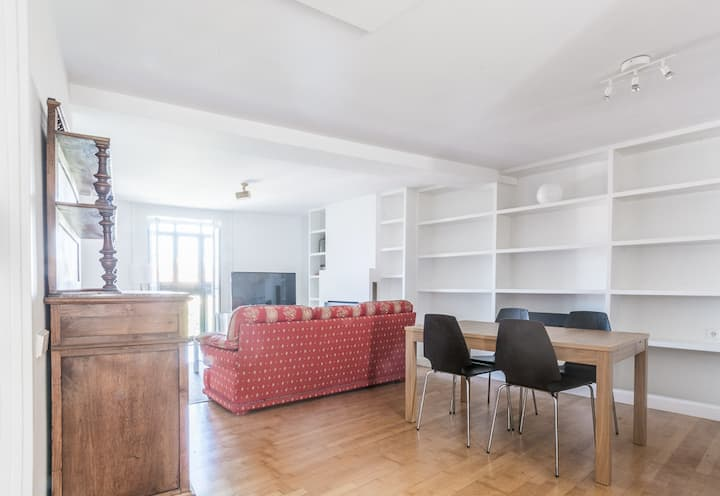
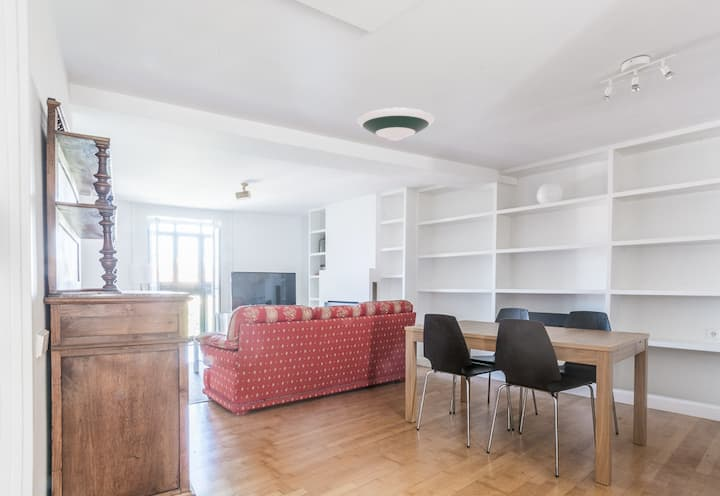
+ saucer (395, 129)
